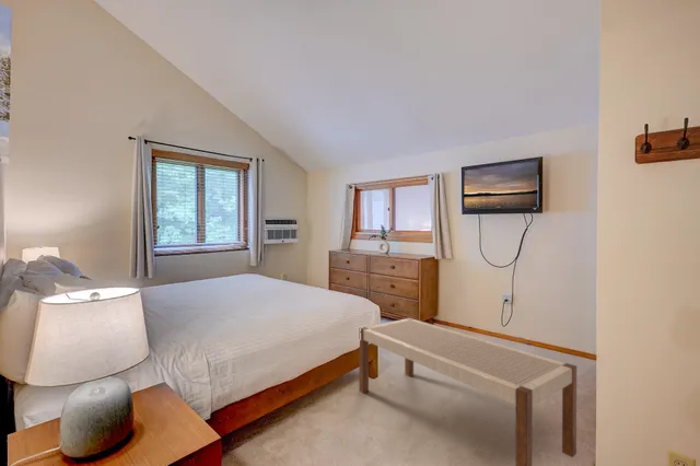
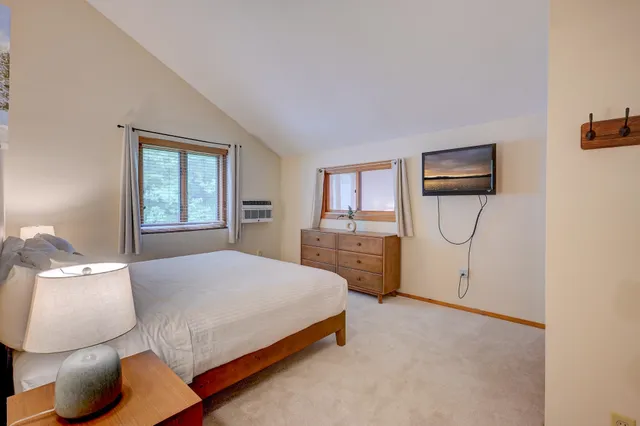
- bench (452, 377)
